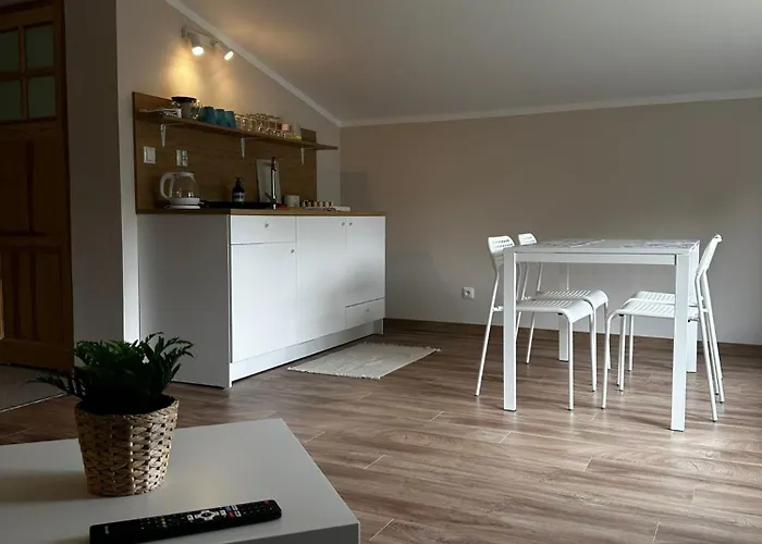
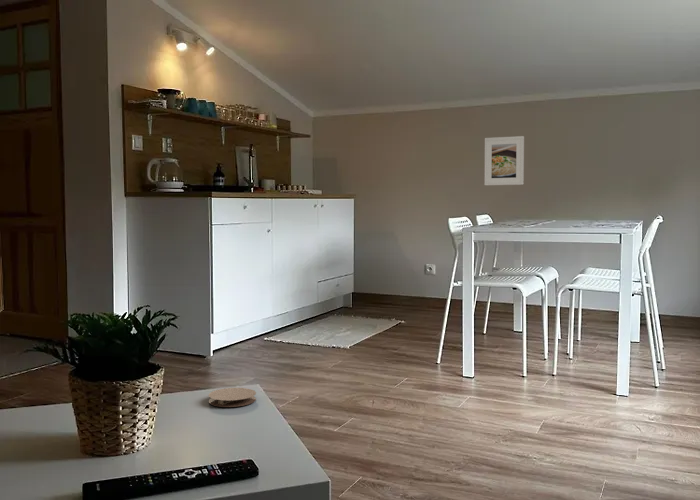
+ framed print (504, 161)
+ coaster (232, 397)
